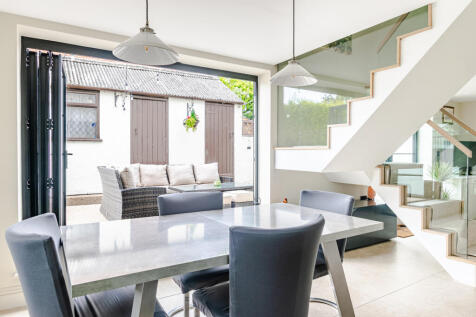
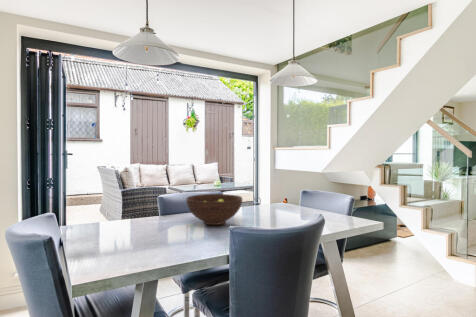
+ fruit bowl (214, 210)
